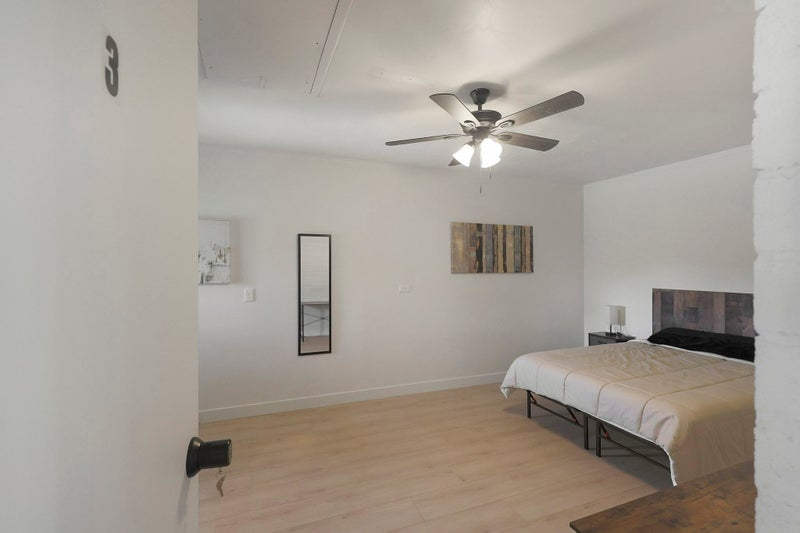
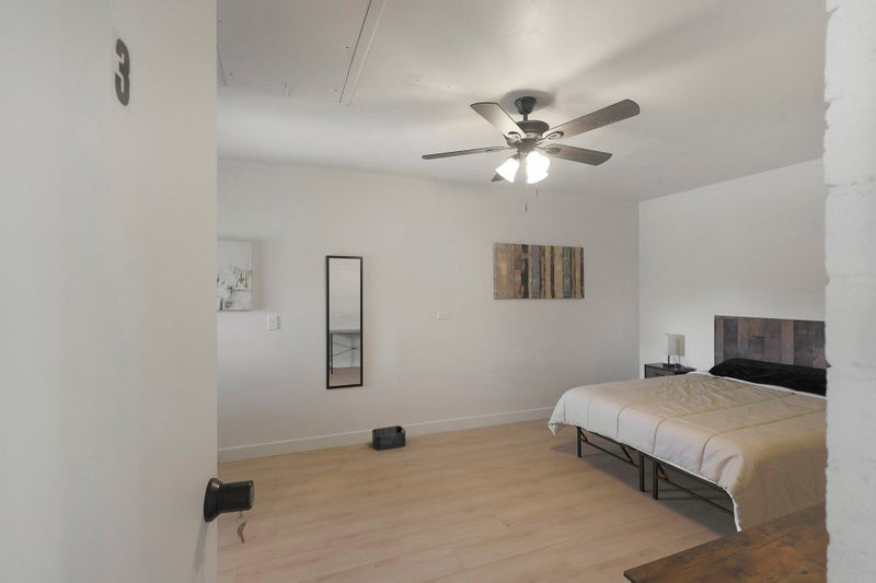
+ storage bin (389, 436)
